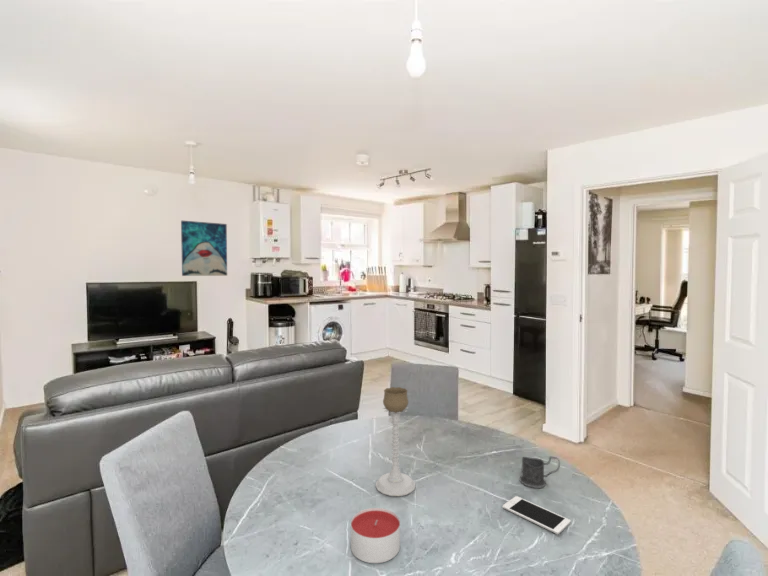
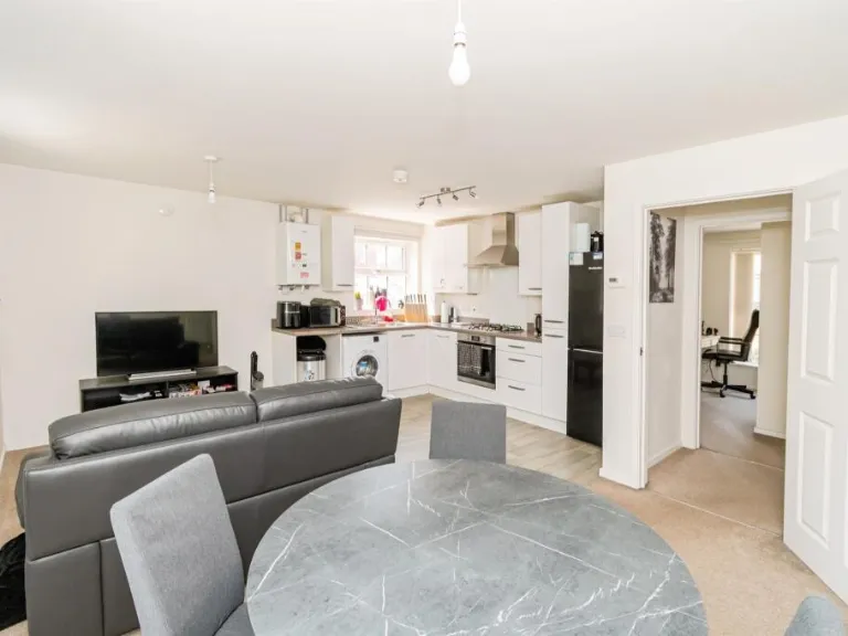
- wall art (204, 249)
- cell phone (535, 513)
- mug (539, 469)
- candle (375, 533)
- candle holder (395, 438)
